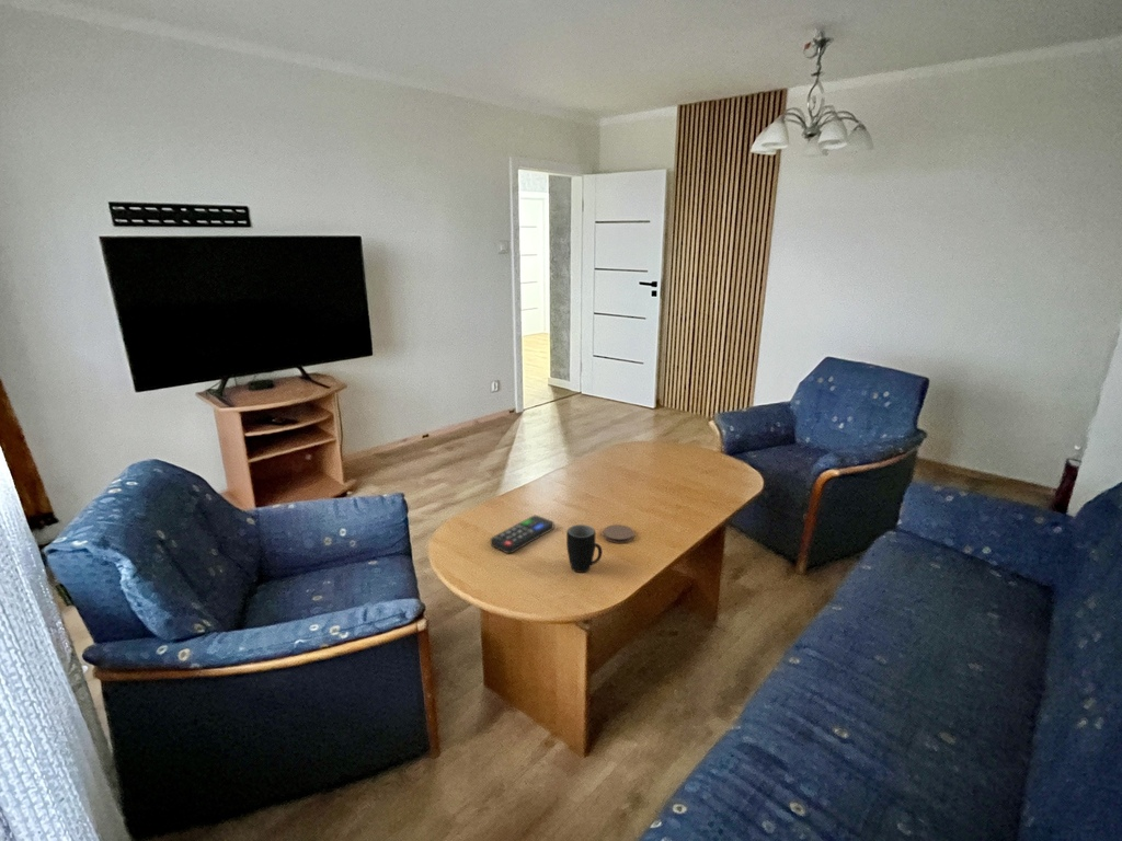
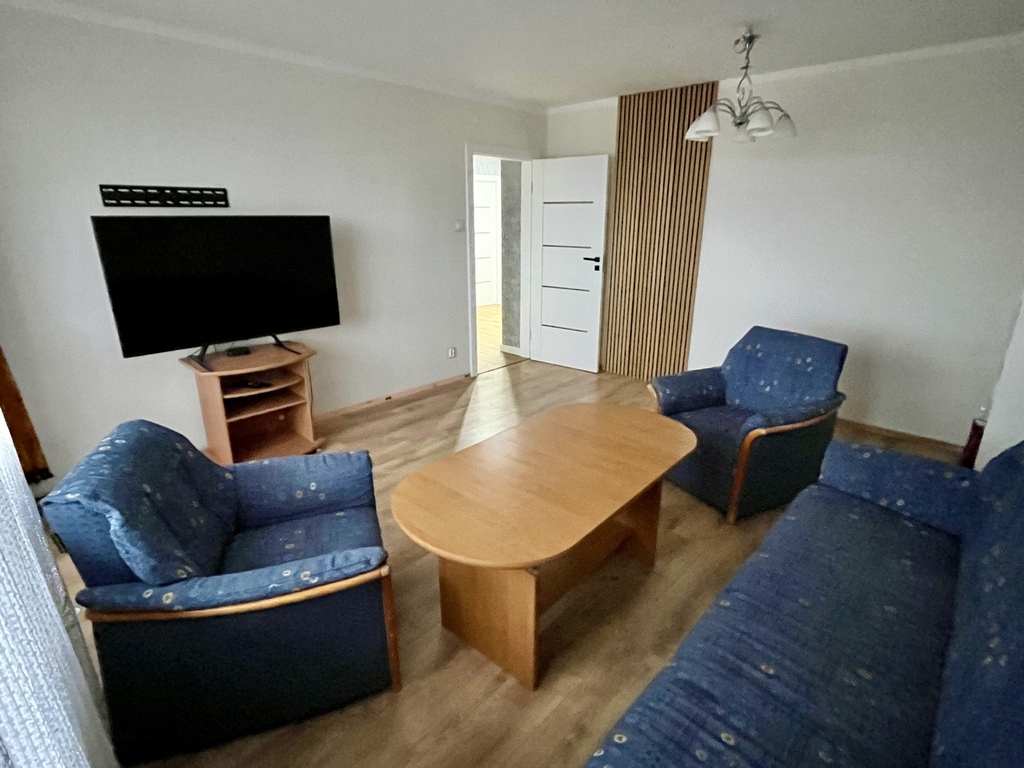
- remote control (523, 532)
- coaster (618, 533)
- mug (585, 552)
